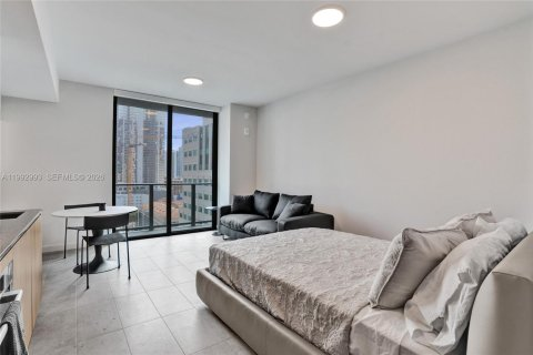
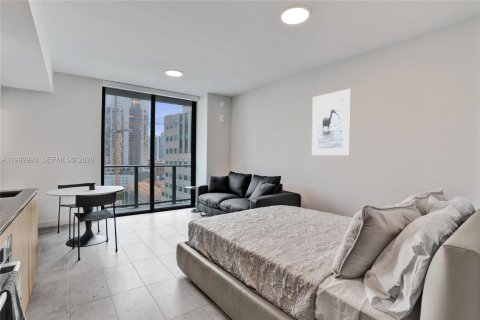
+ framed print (329, 124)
